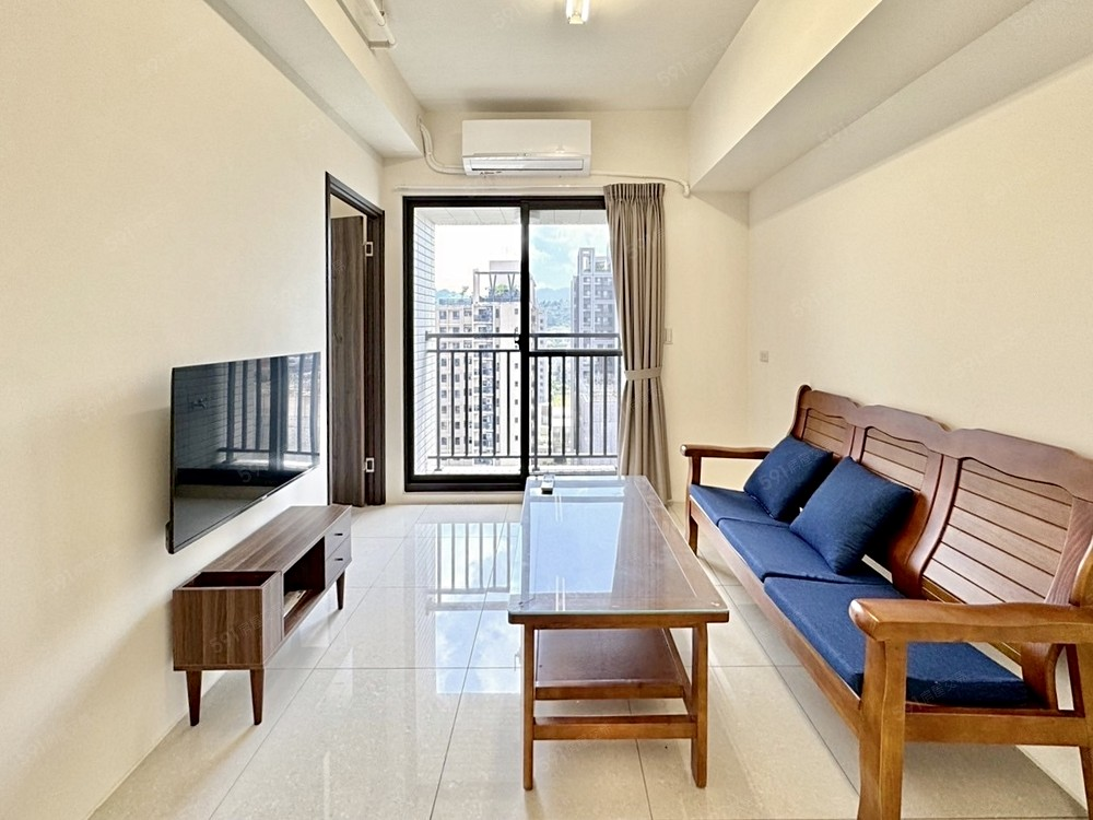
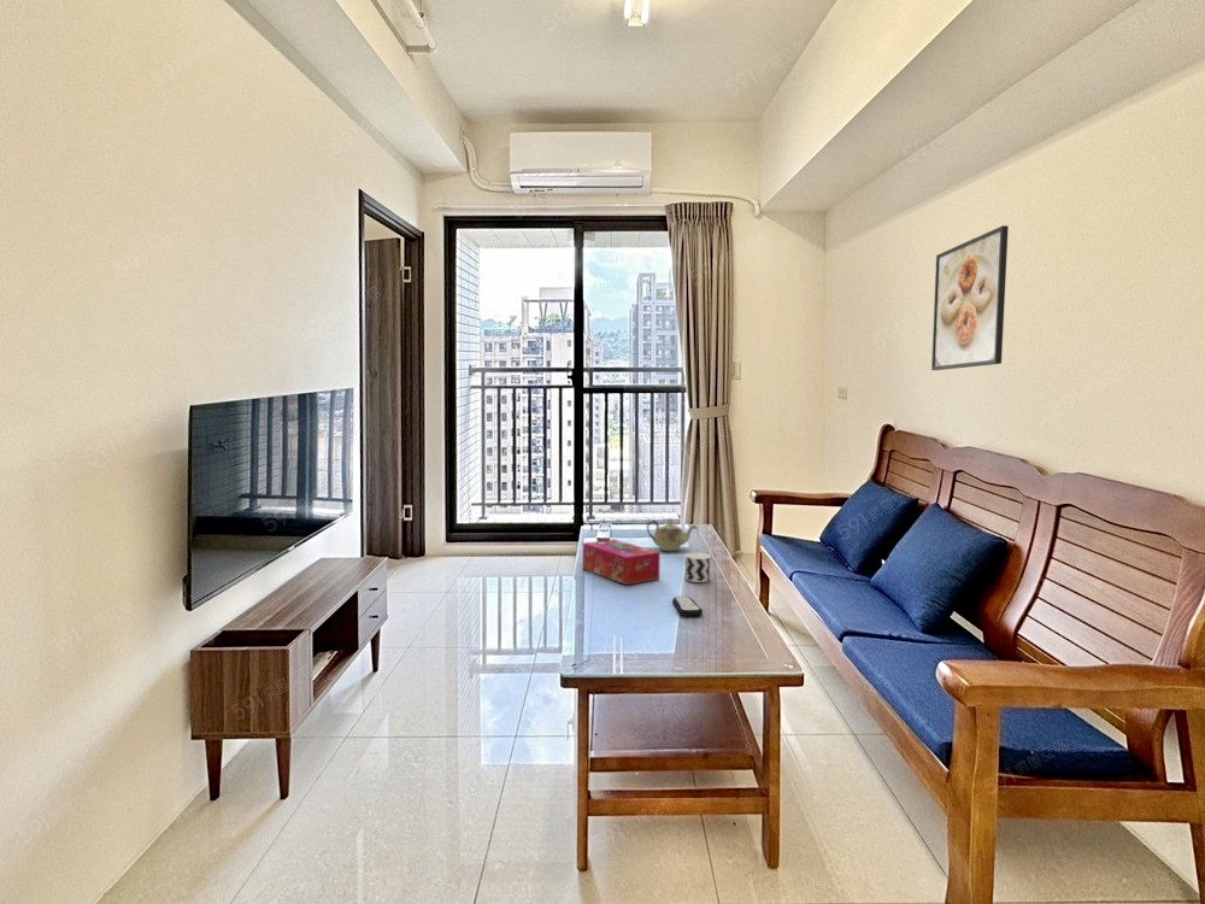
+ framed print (965, 304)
+ cup (696, 565)
+ tissue box (619, 560)
+ remote control (686, 605)
+ teapot (671, 533)
